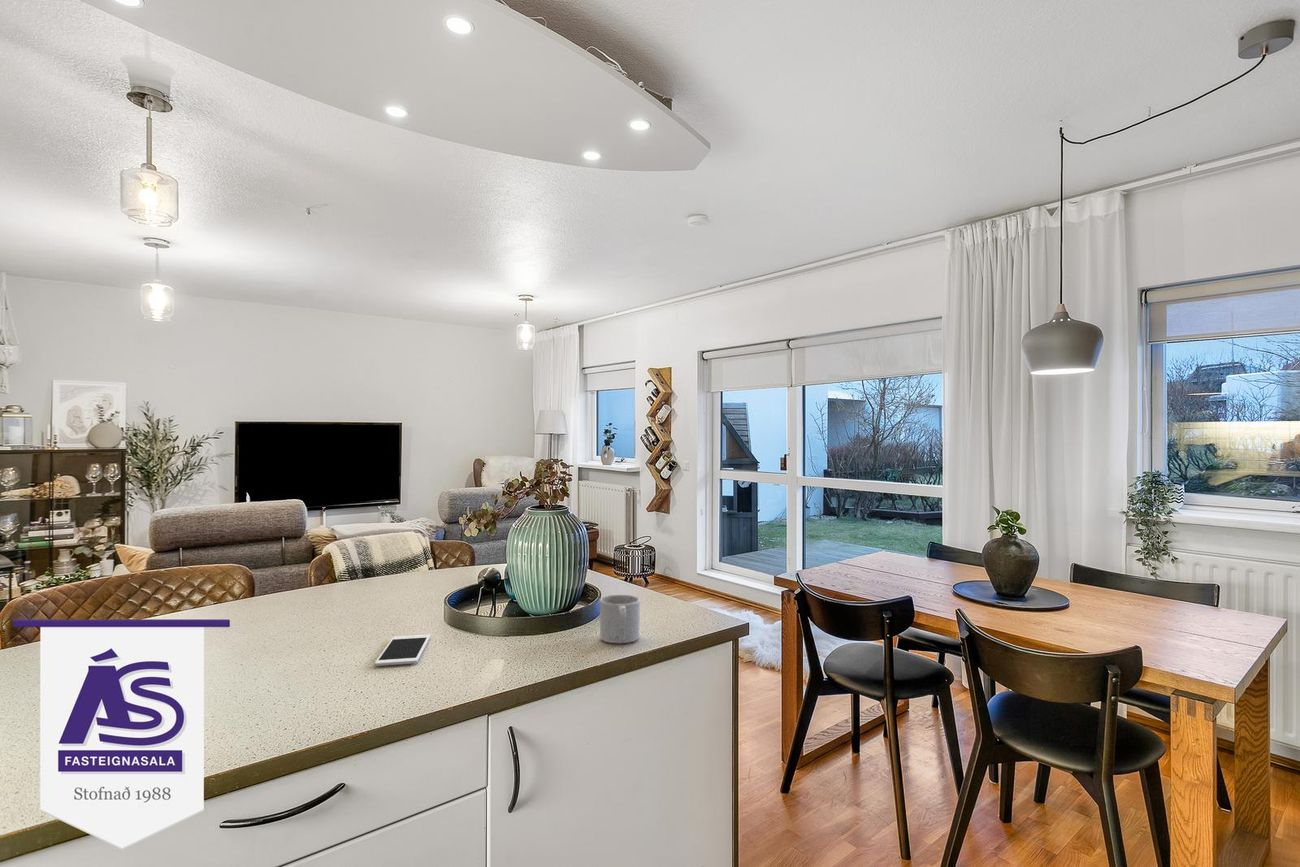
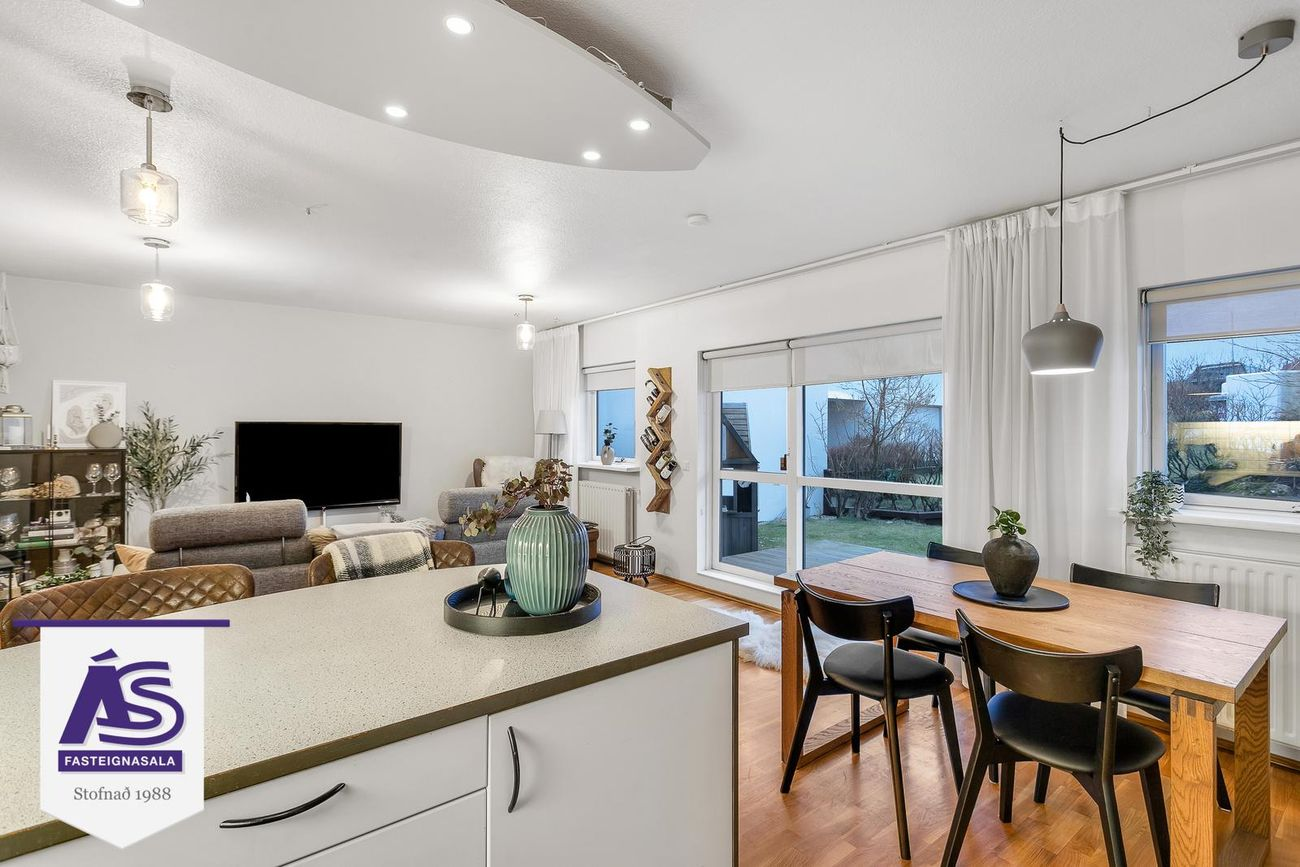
- mug (620, 620)
- cell phone (404, 649)
